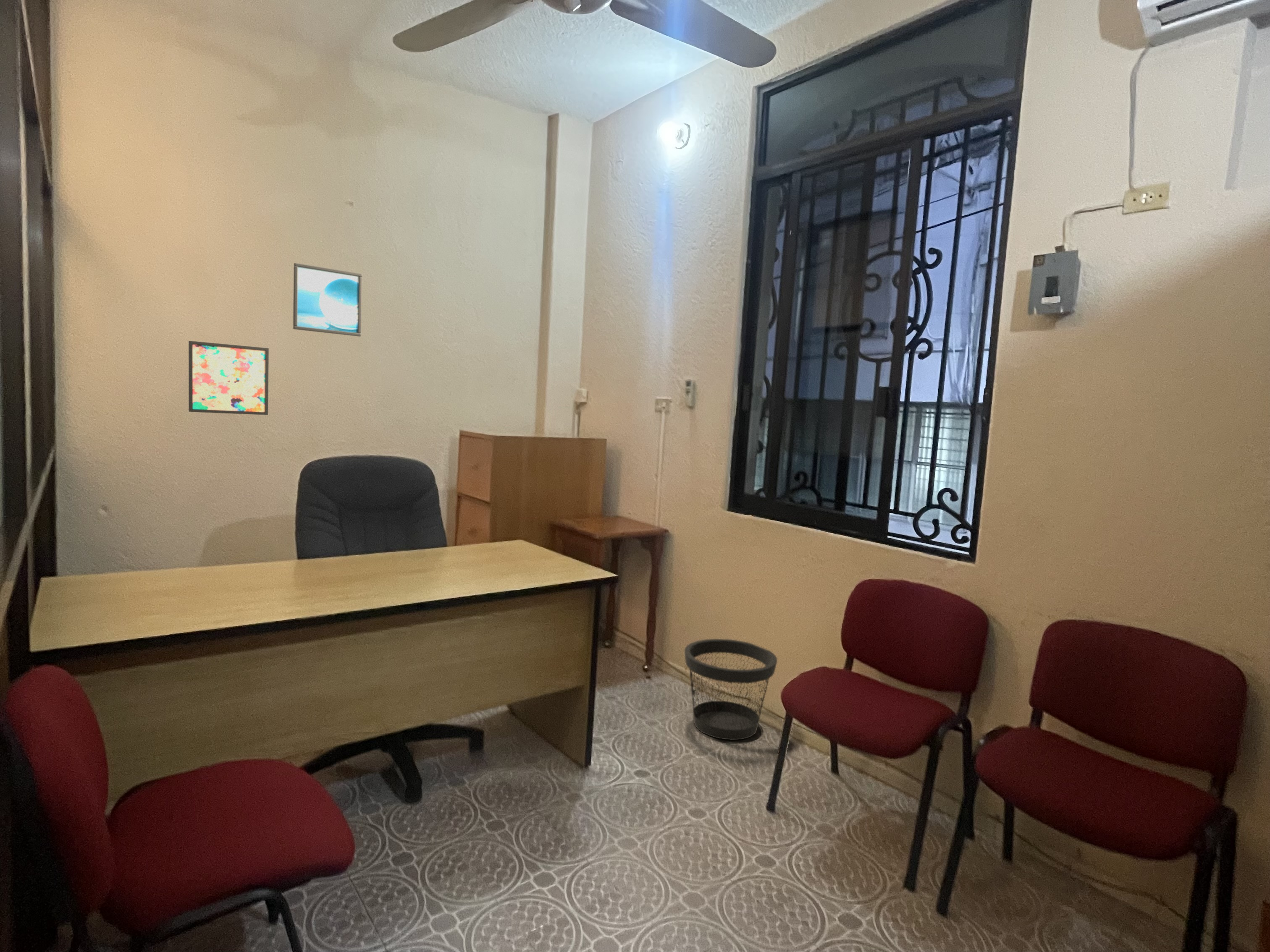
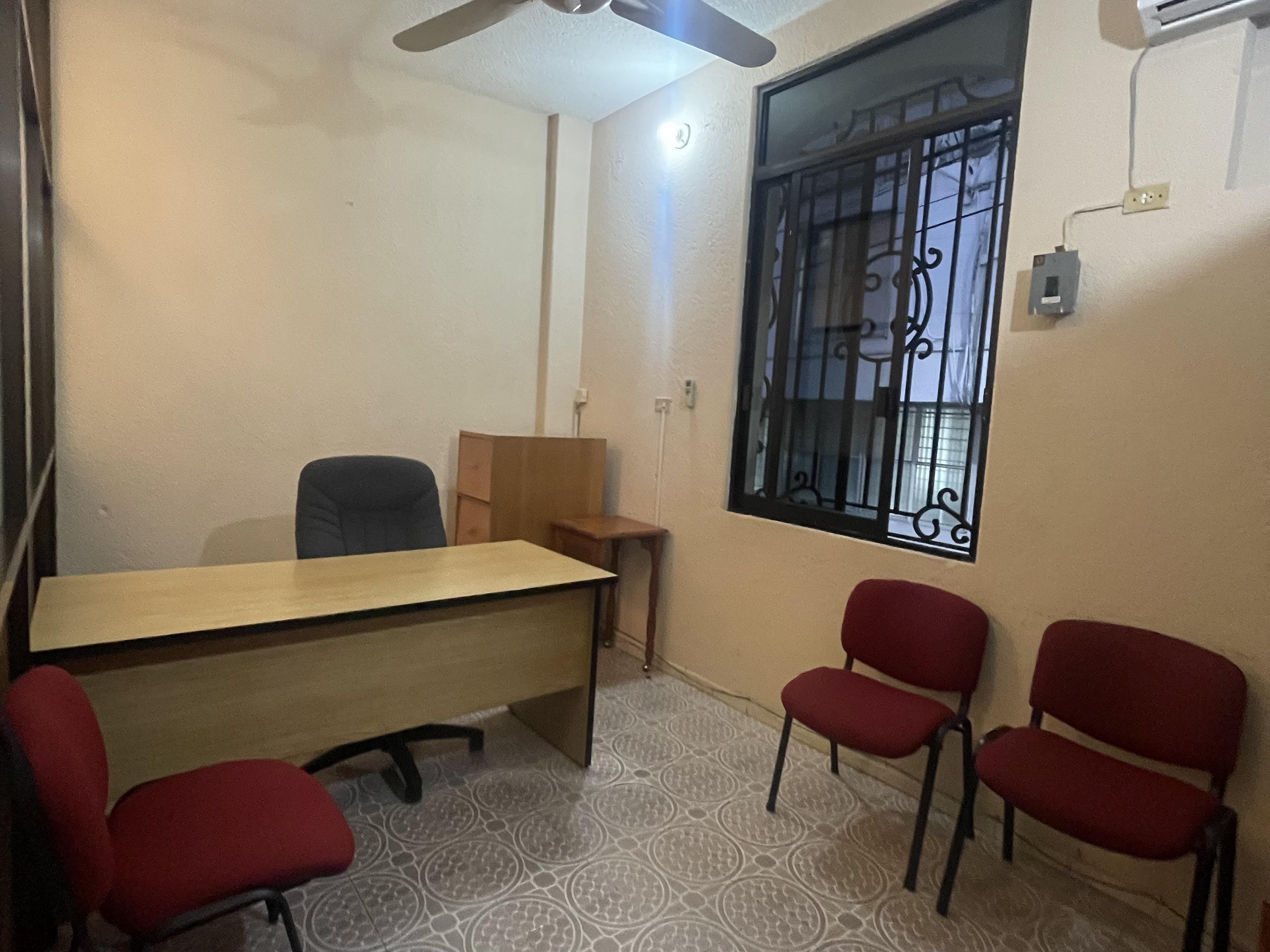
- wall art (229, 379)
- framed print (328, 301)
- wastebasket (728, 690)
